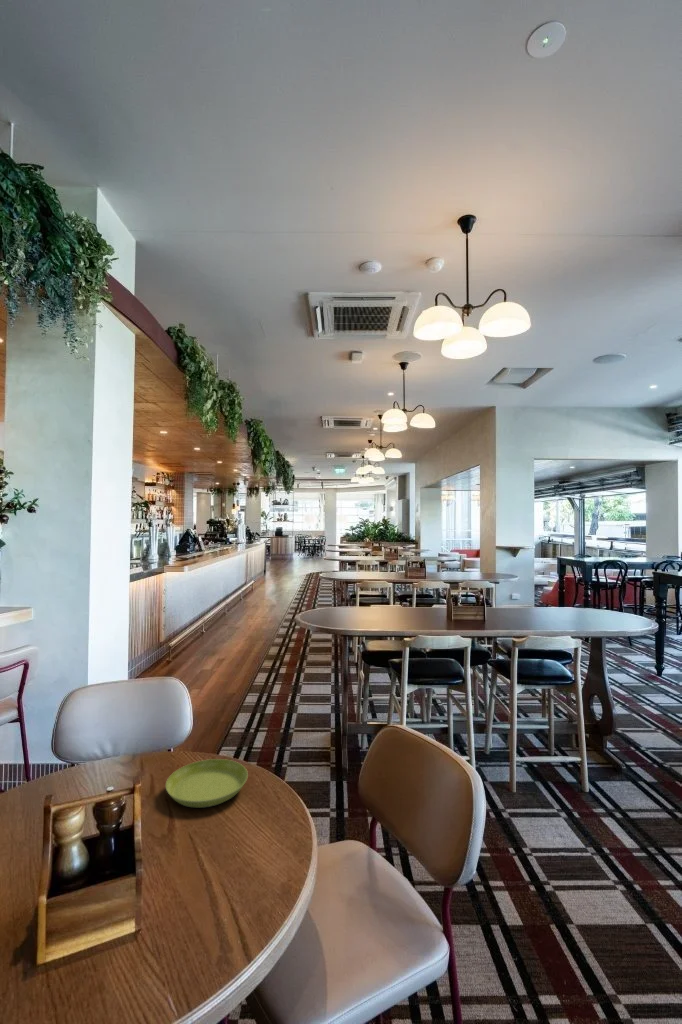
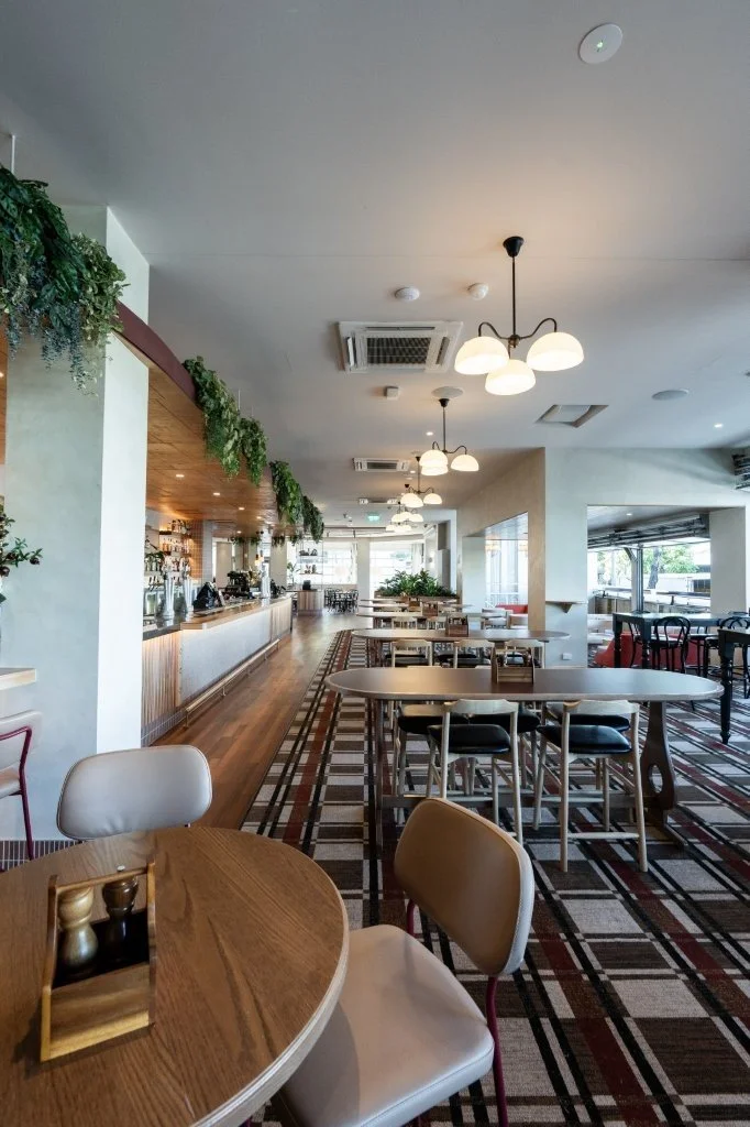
- saucer (207, 784)
